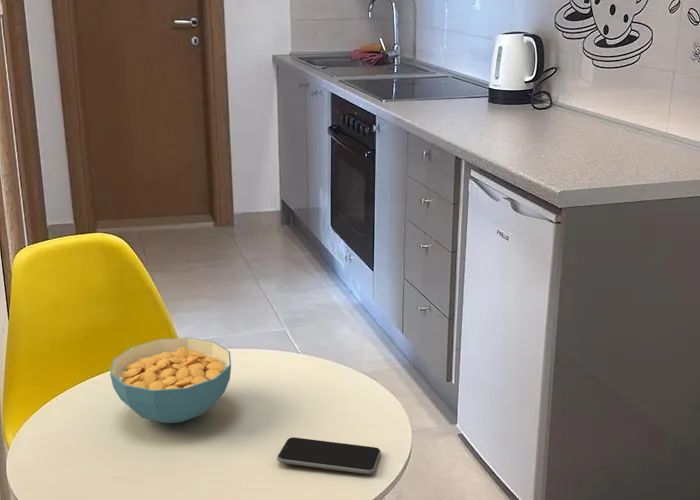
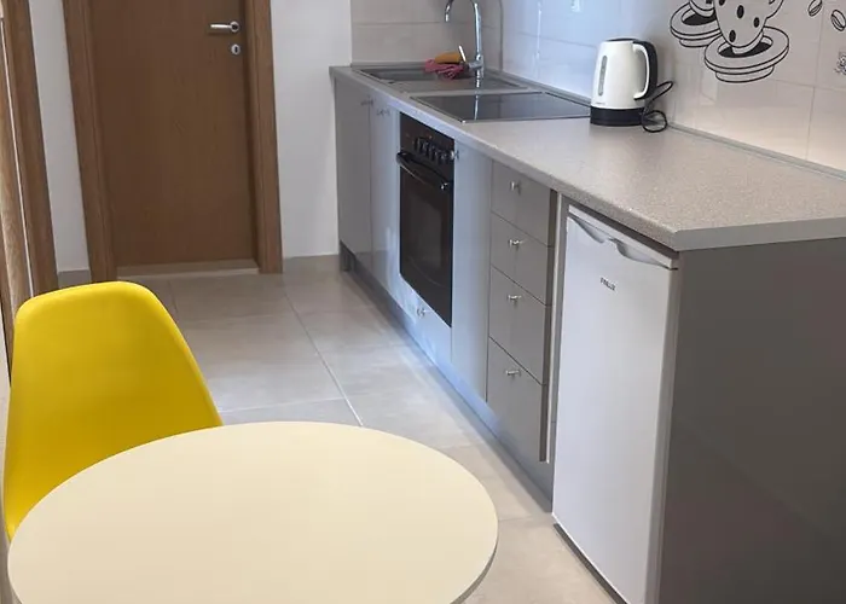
- cereal bowl (173, 388)
- smartphone (329, 455)
